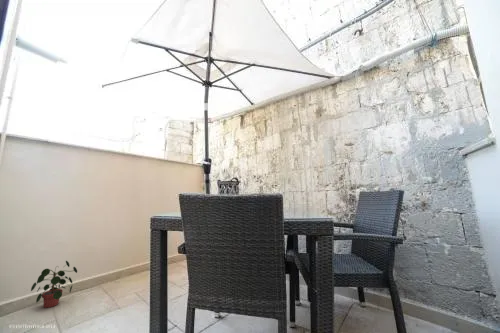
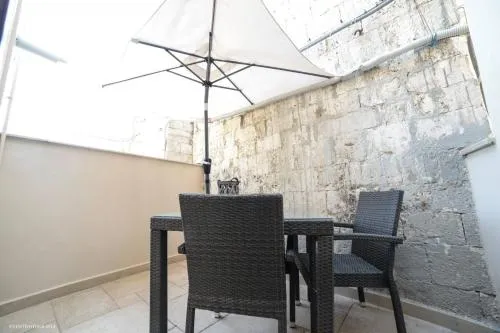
- potted plant (57, 282)
